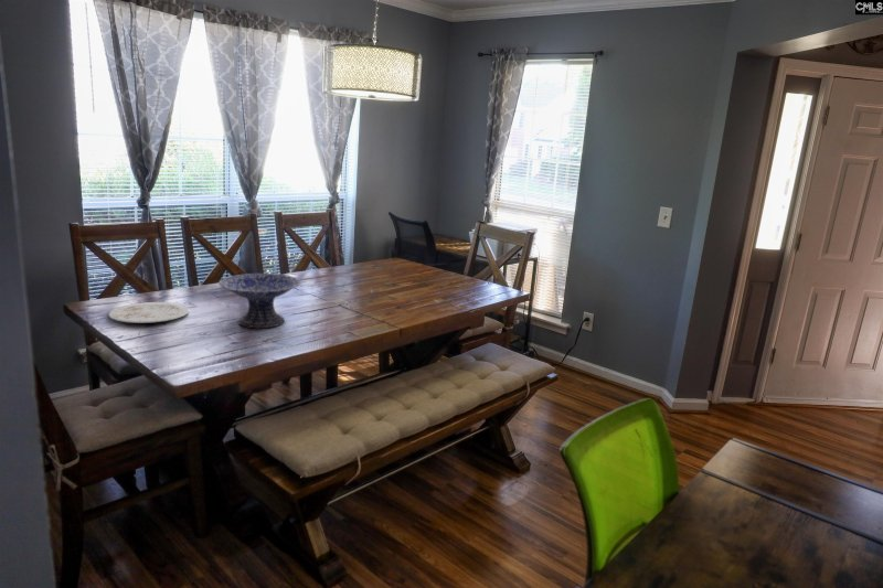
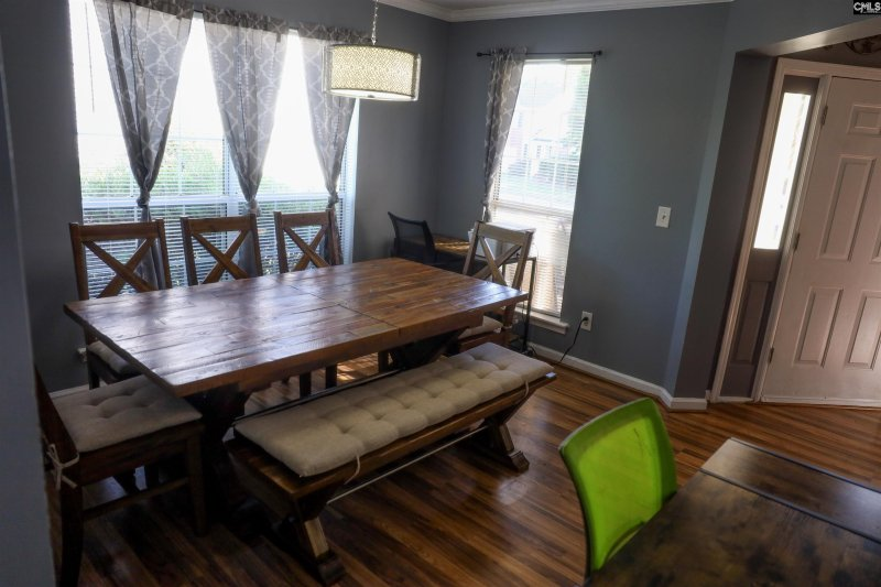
- decorative bowl (260, 301)
- plate (149, 312)
